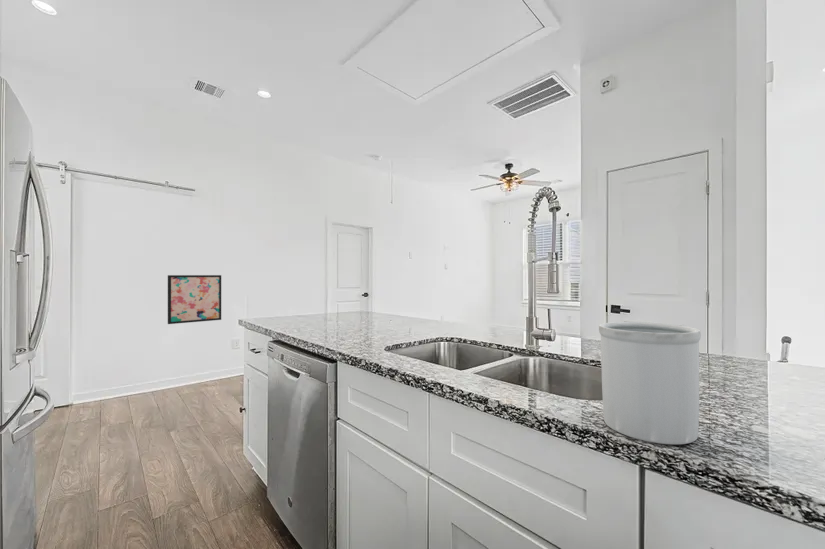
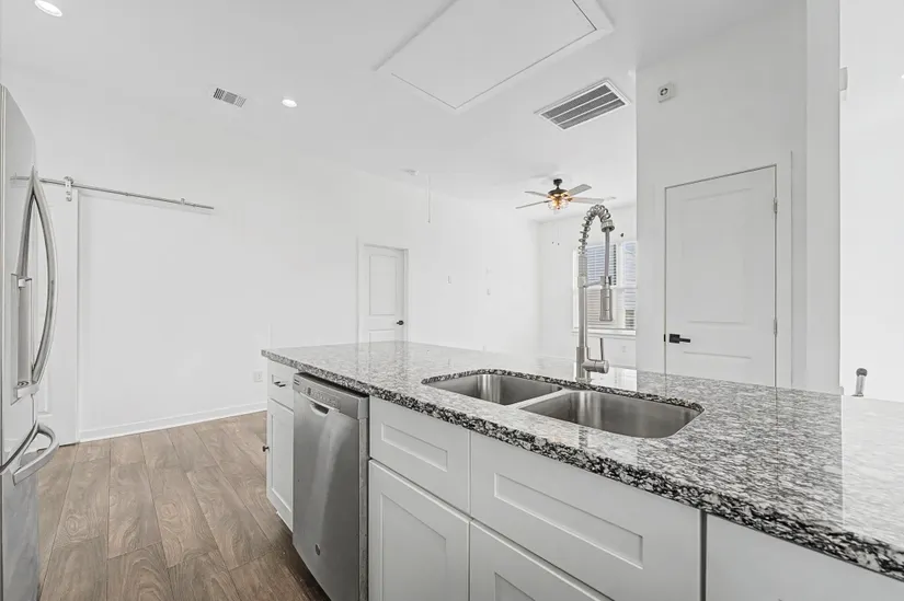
- wall art (195, 298)
- utensil holder (646, 376)
